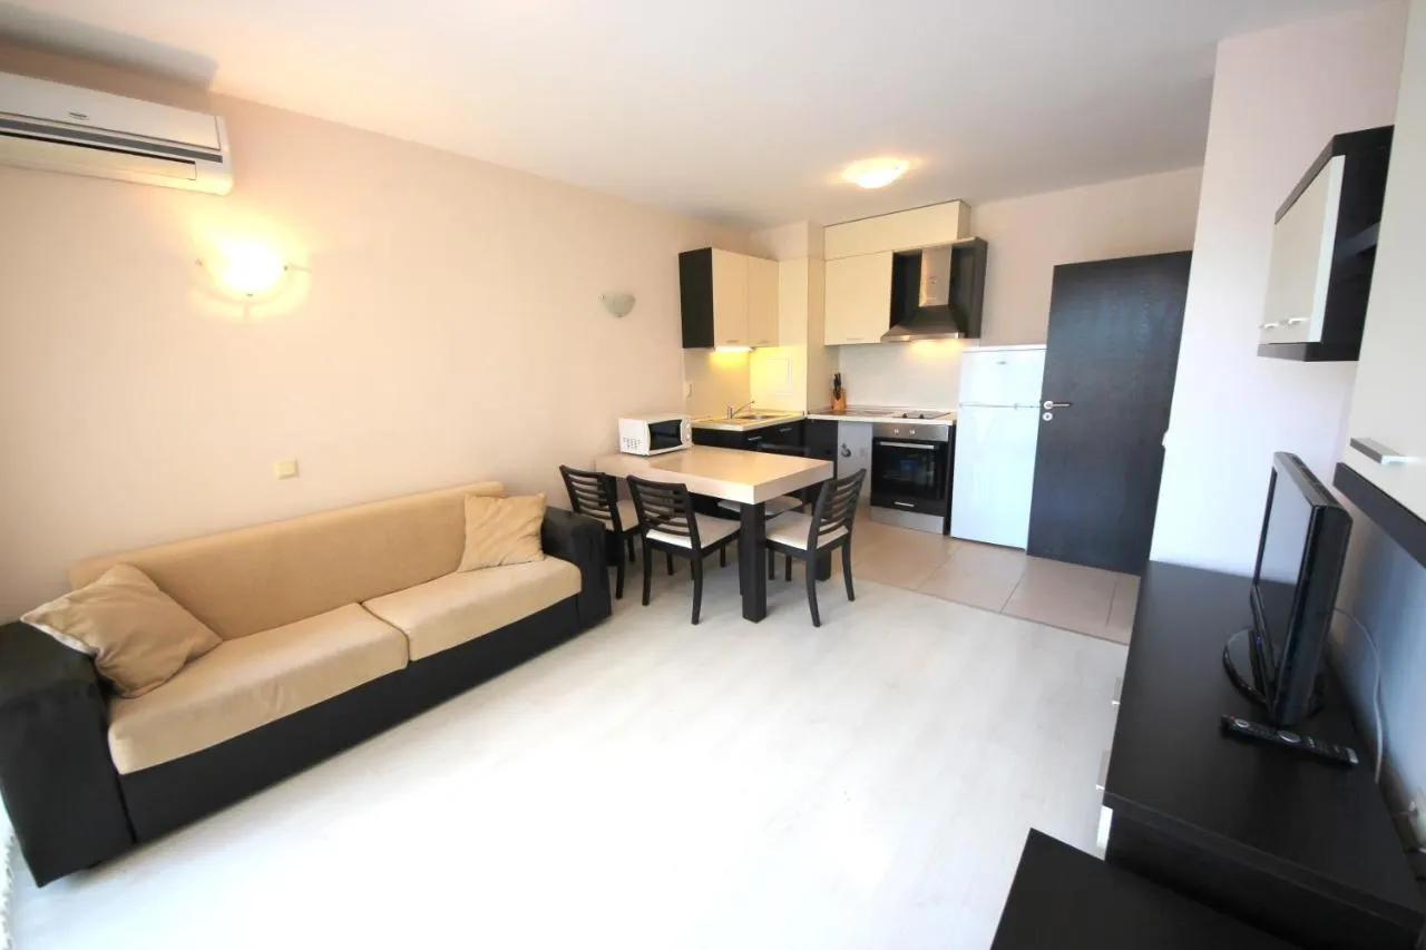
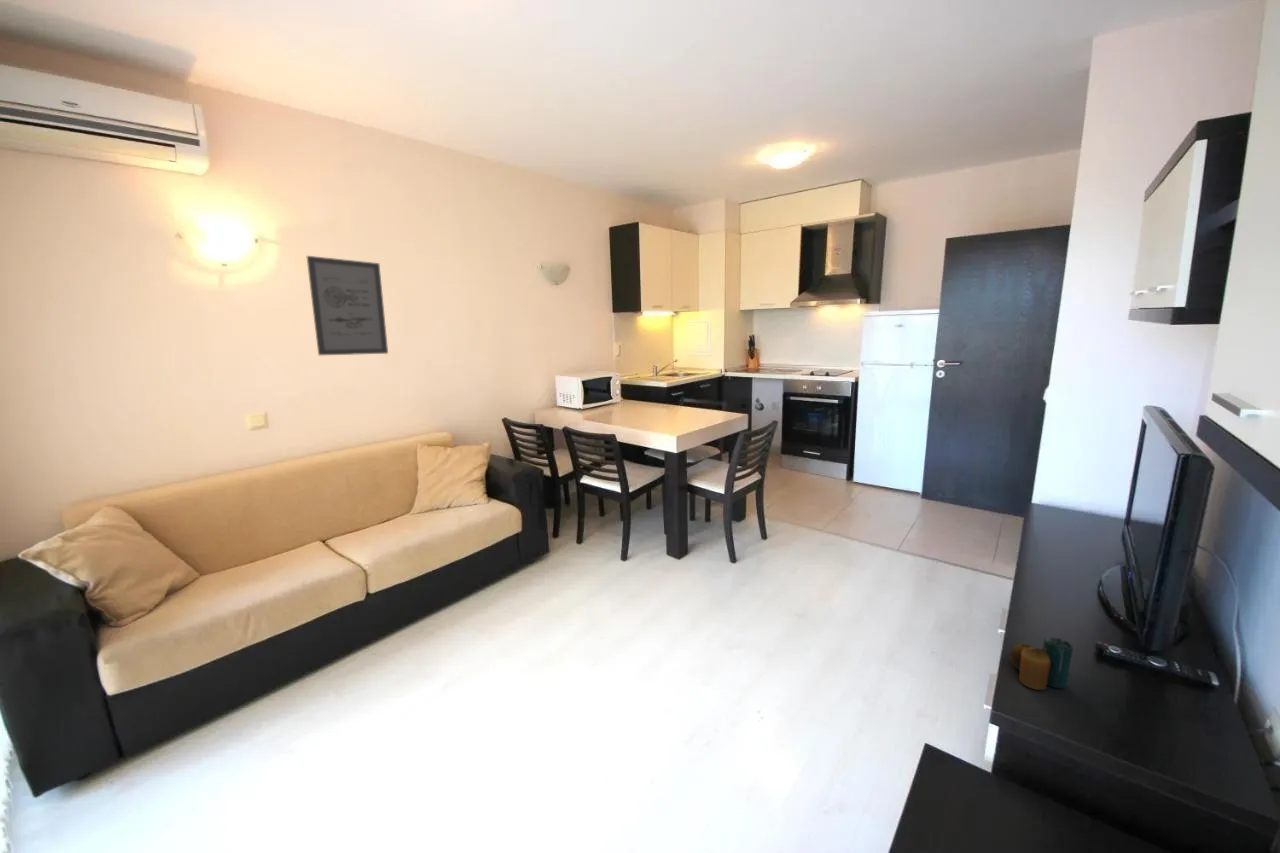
+ wall art (349, 307)
+ candle (1034, 655)
